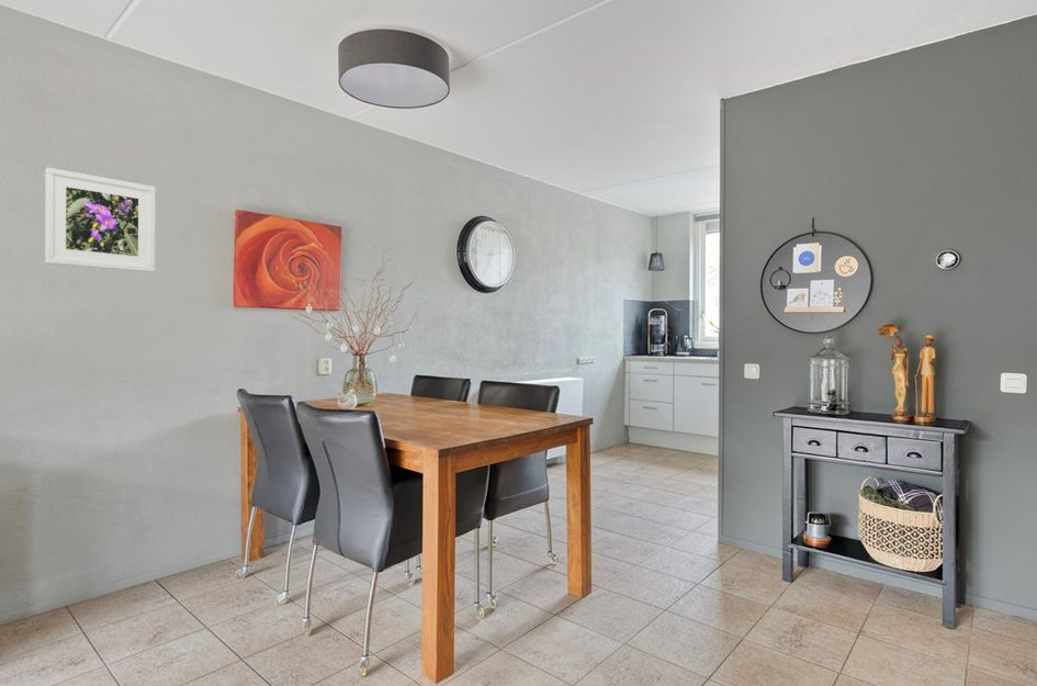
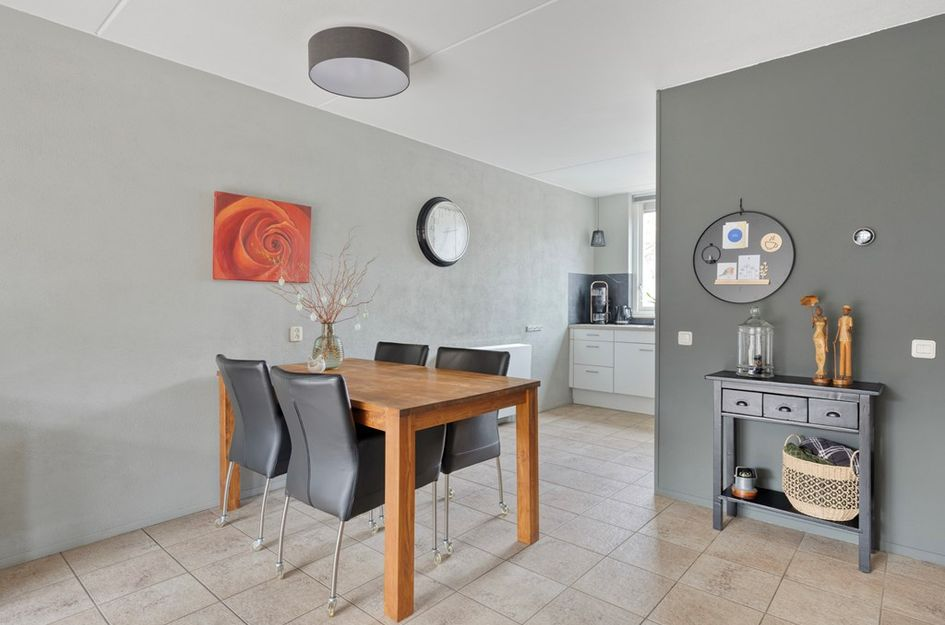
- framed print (103, 223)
